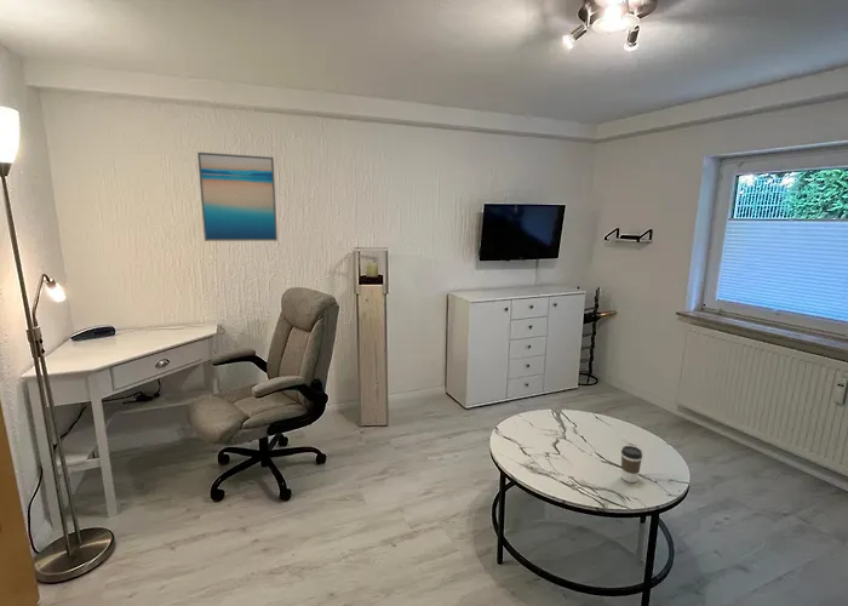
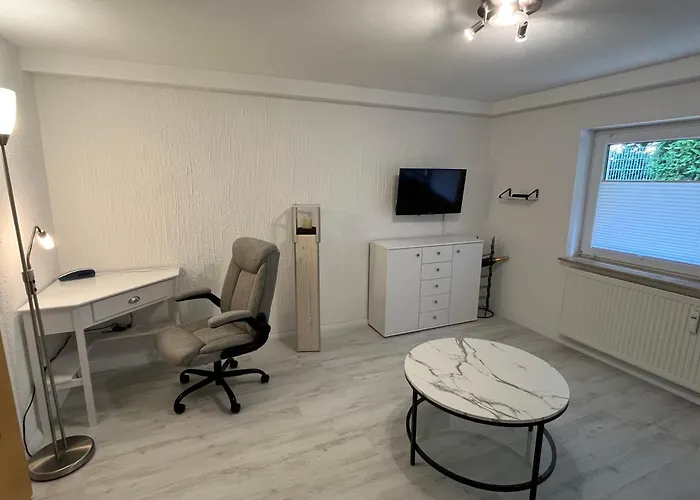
- coffee cup (630, 464)
- wall art (239, 198)
